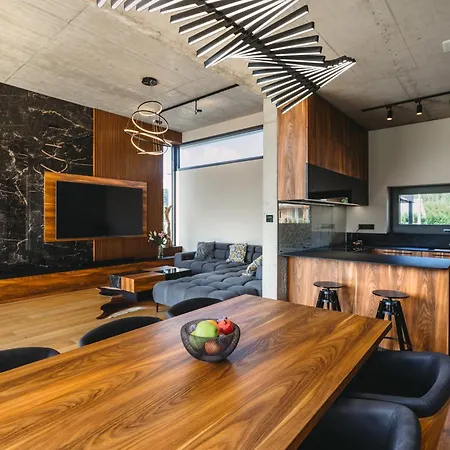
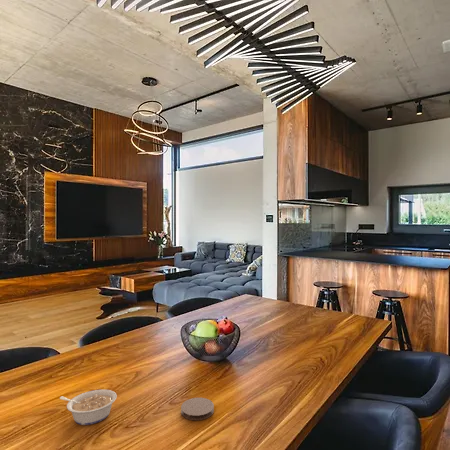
+ coaster (197, 408)
+ legume (90, 407)
